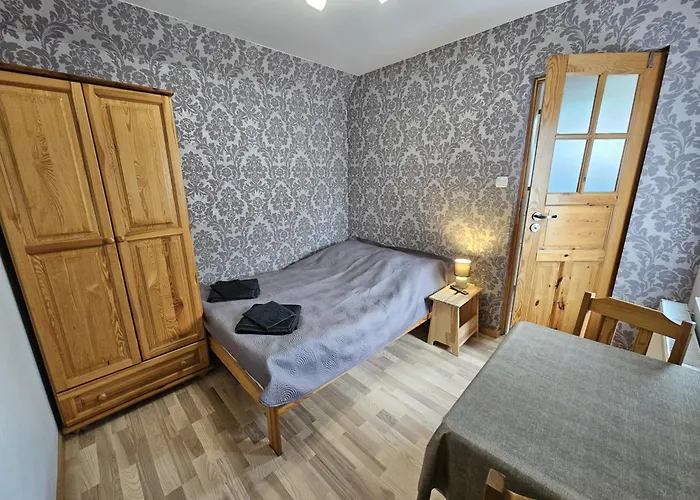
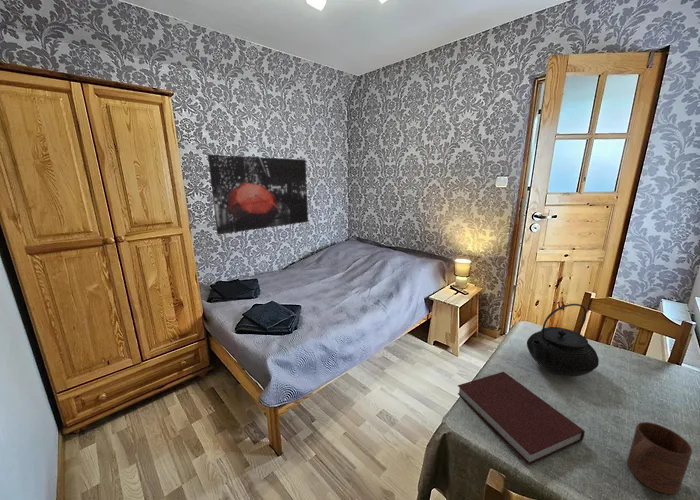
+ notebook (514, 410)
+ teapot (560, 339)
+ wall art (265, 193)
+ cup (655, 460)
